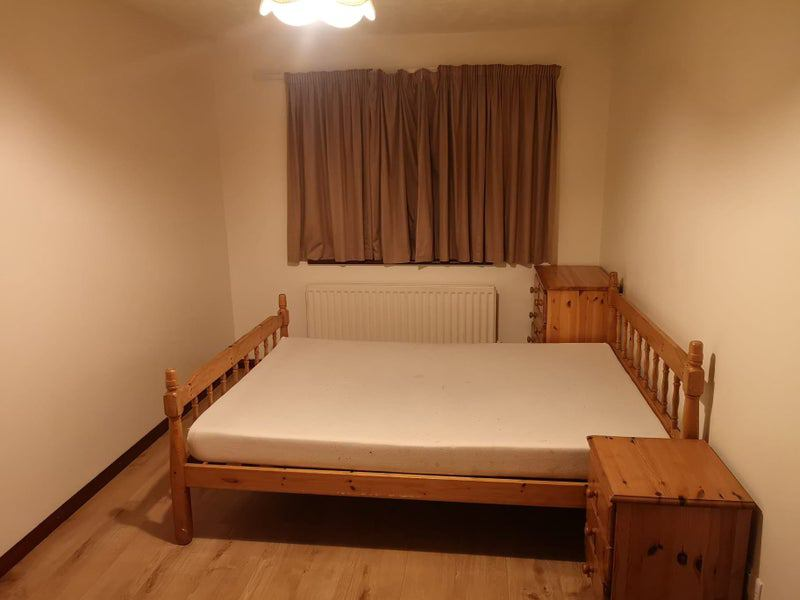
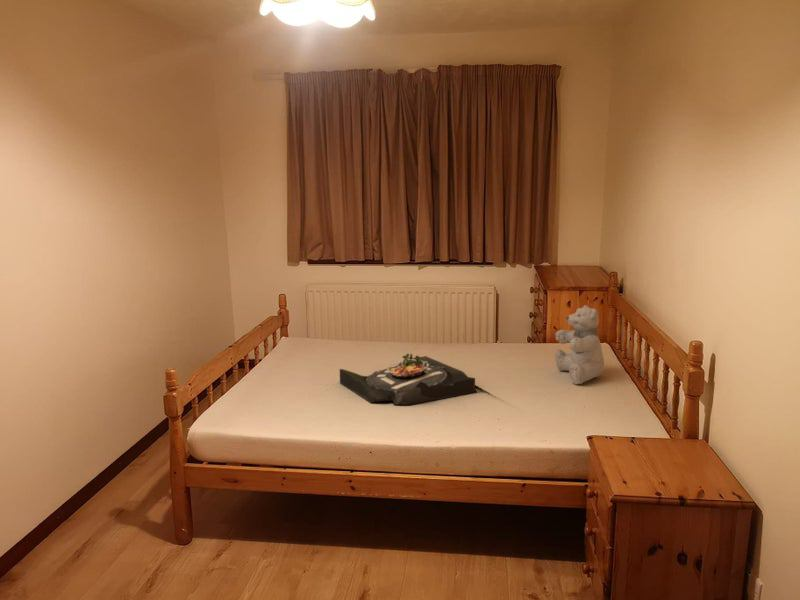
+ serving tray (406, 371)
+ teddy bear (574, 342)
